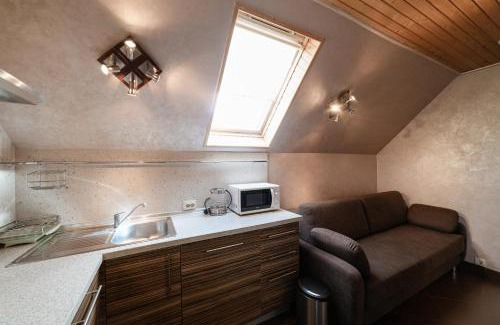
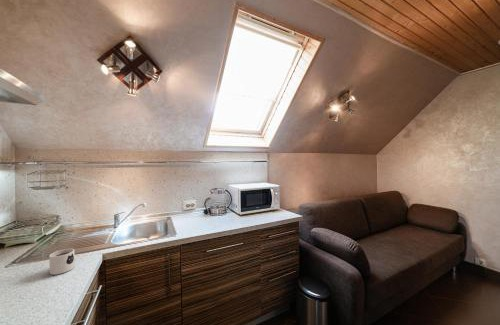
+ mug (62, 260)
